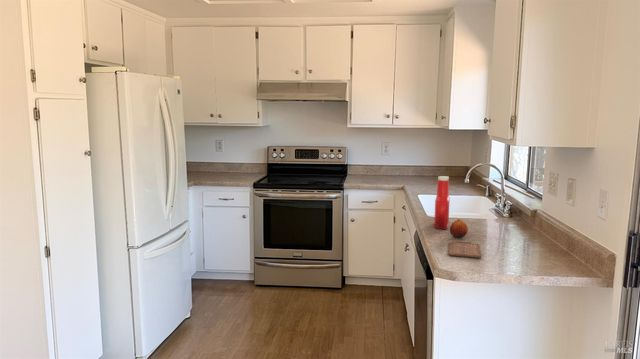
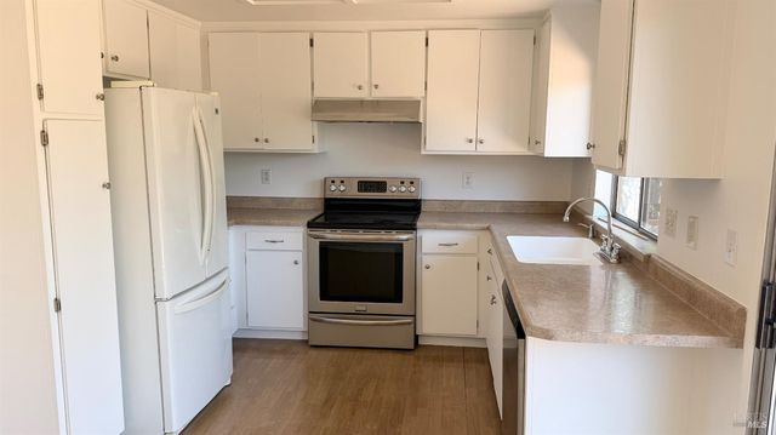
- fruit (458, 228)
- soap bottle (442, 201)
- cutting board (464, 248)
